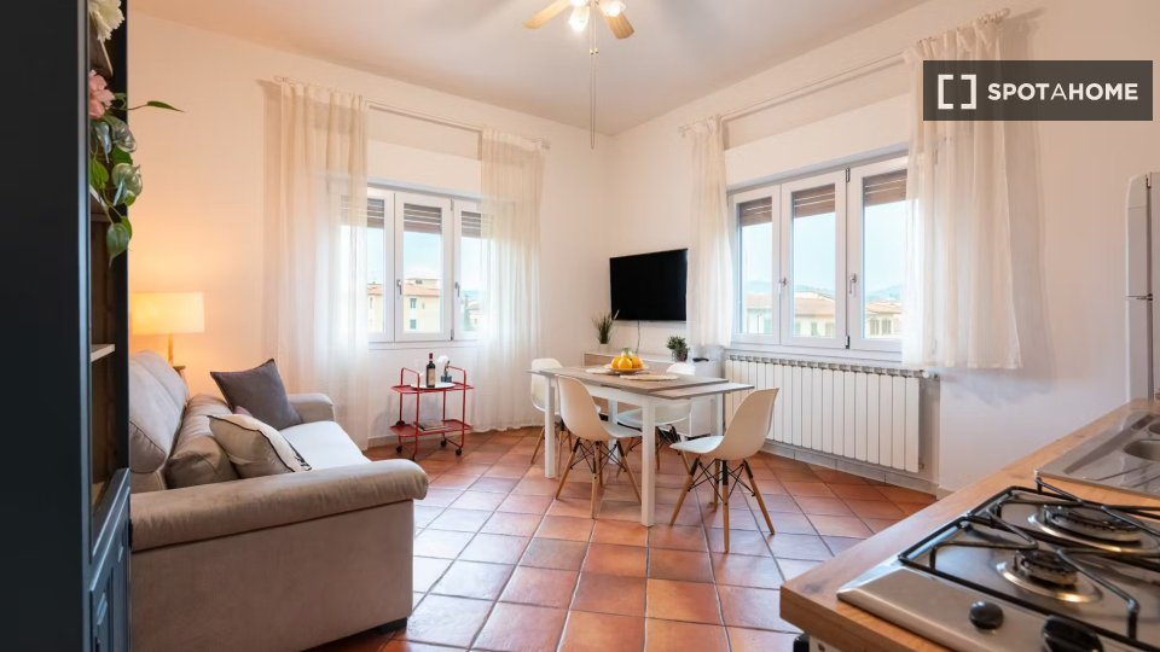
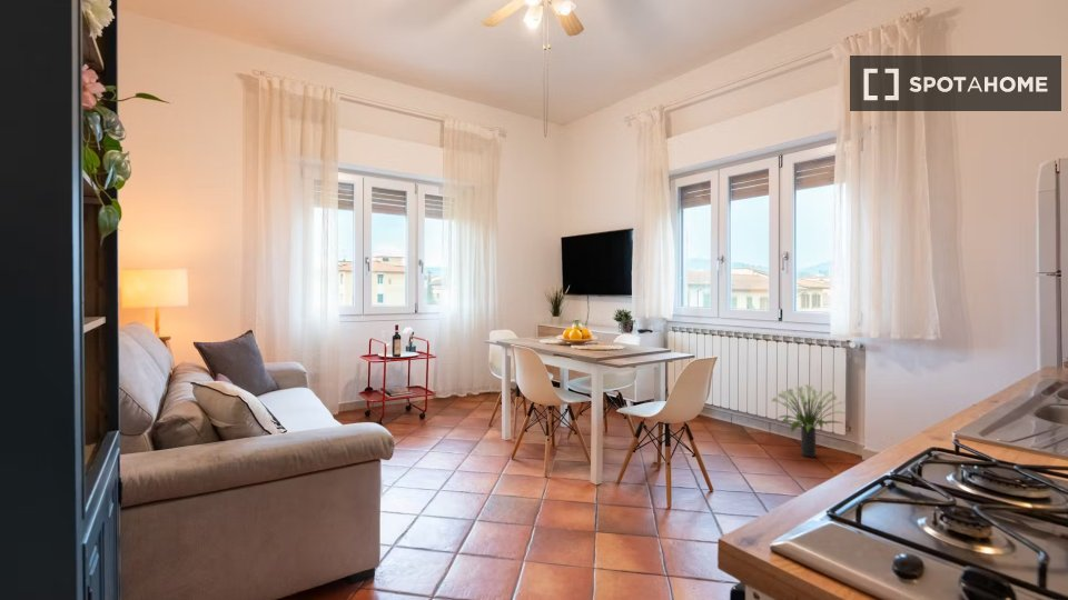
+ potted plant (810, 420)
